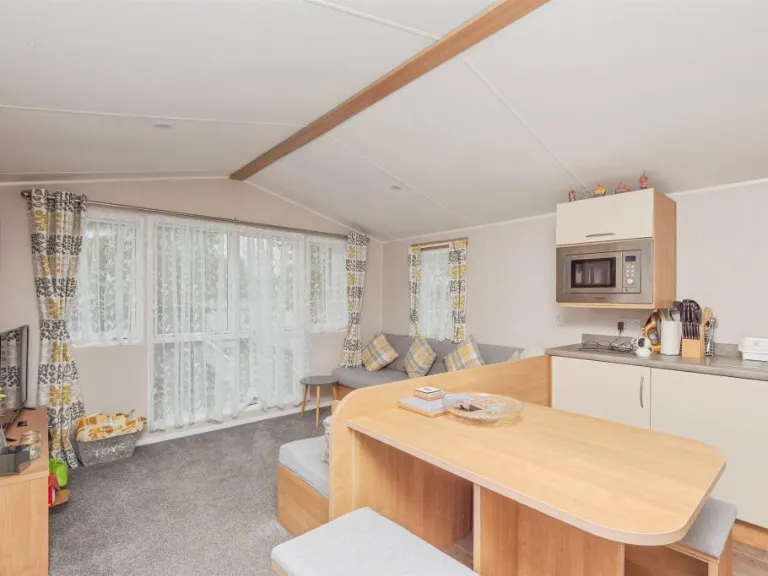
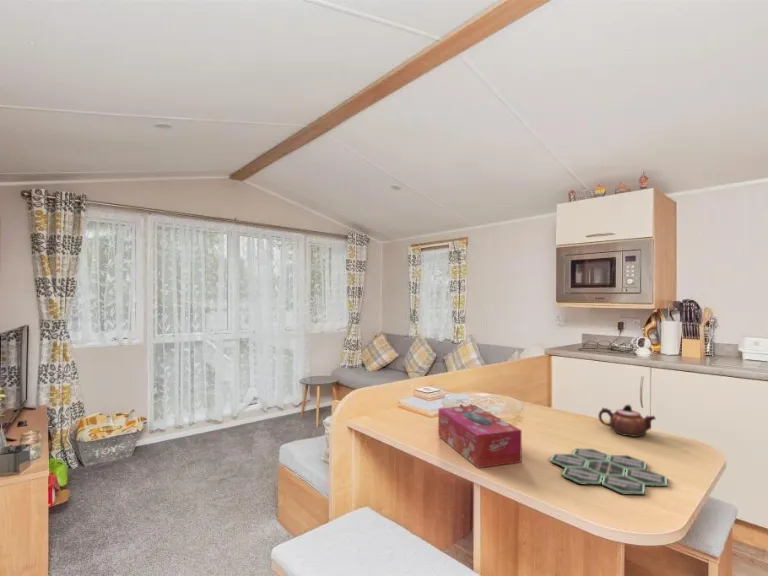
+ board game (605, 468)
+ tissue box (476, 433)
+ teapot (626, 418)
